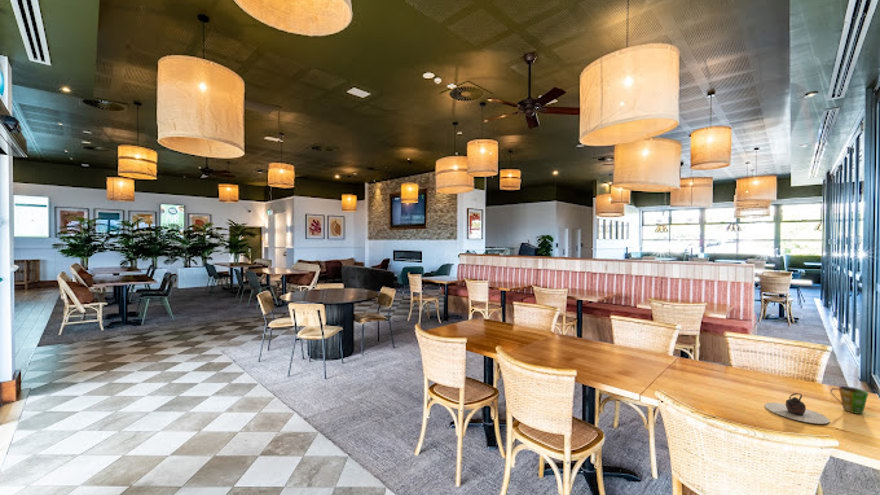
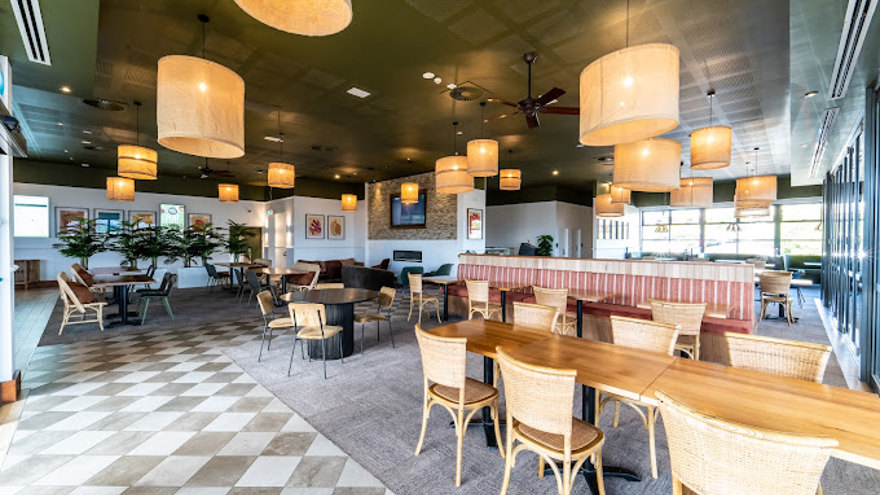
- teapot (795, 402)
- cup (848, 399)
